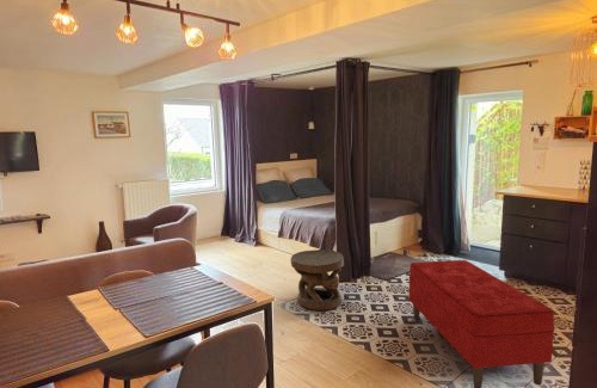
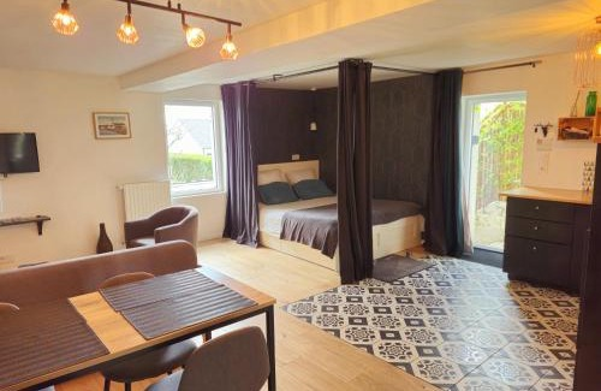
- bench (468, 314)
- carved stool (318, 278)
